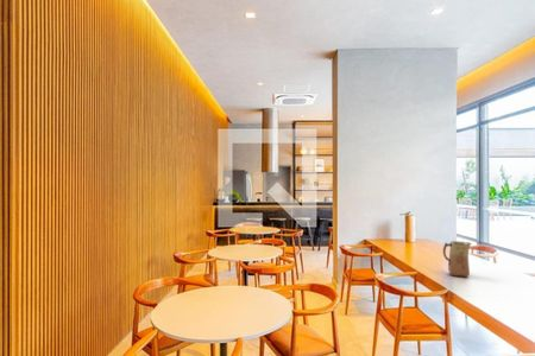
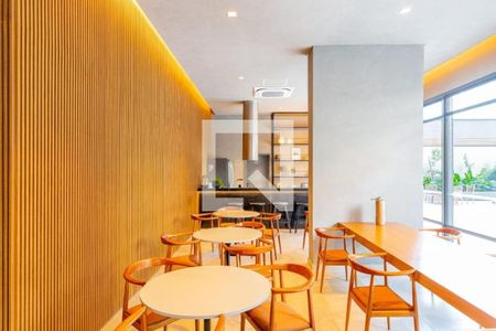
- vase (457, 258)
